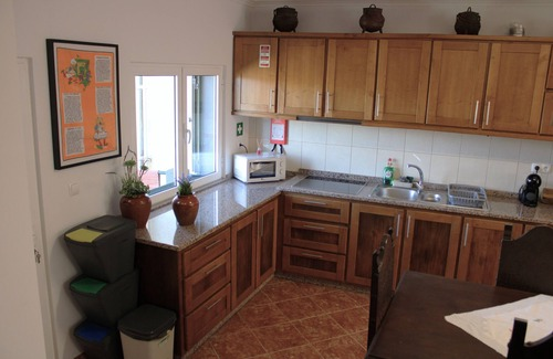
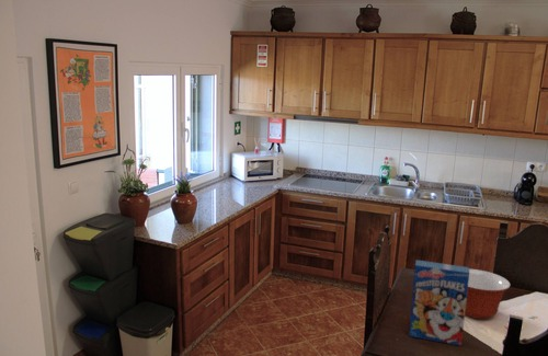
+ cereal box (437, 301)
+ mixing bowl (477, 296)
